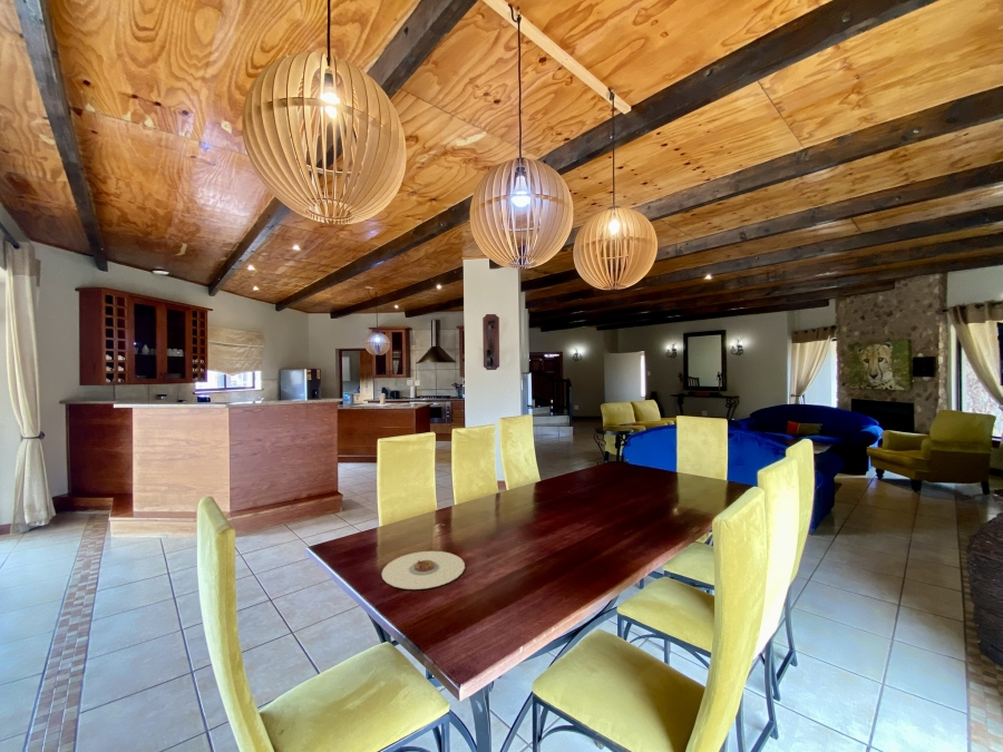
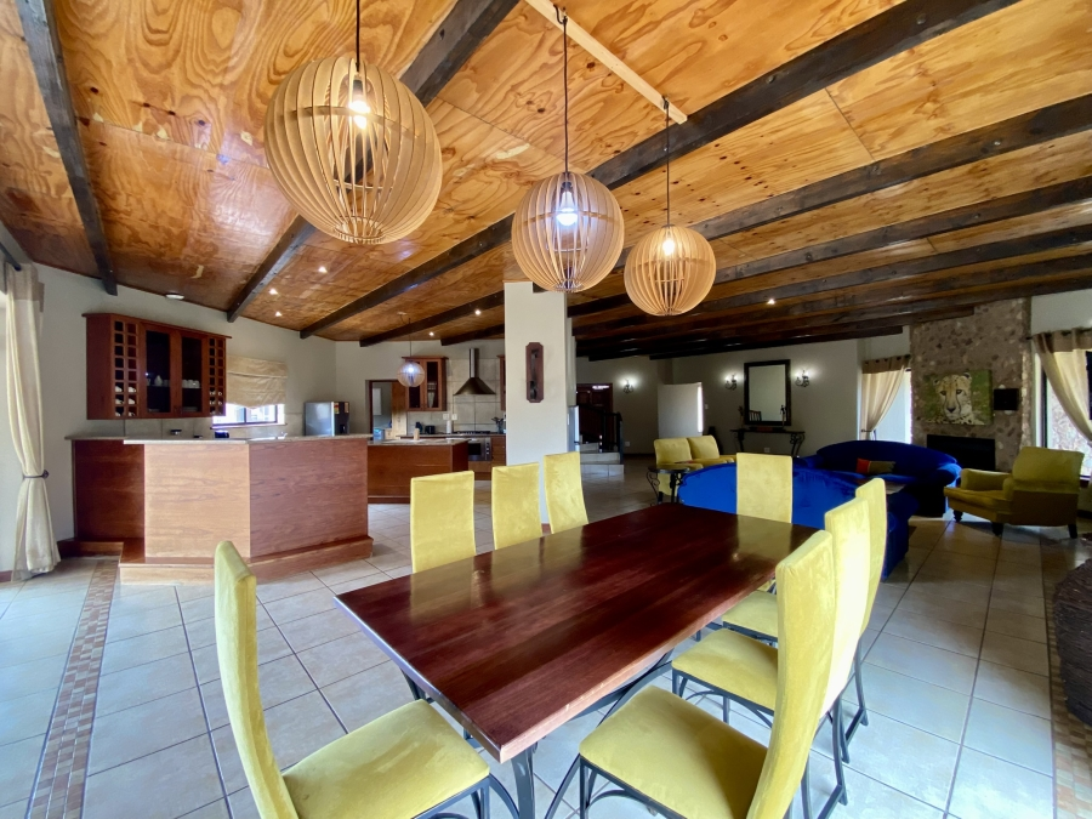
- plate (423, 565)
